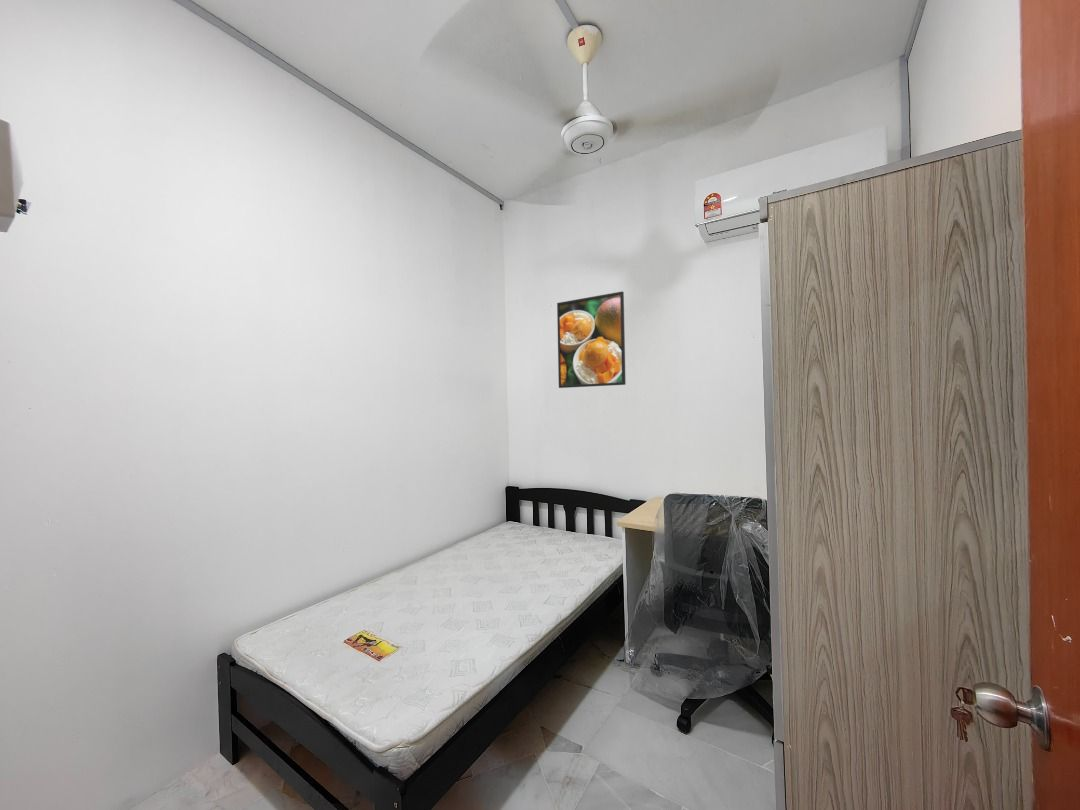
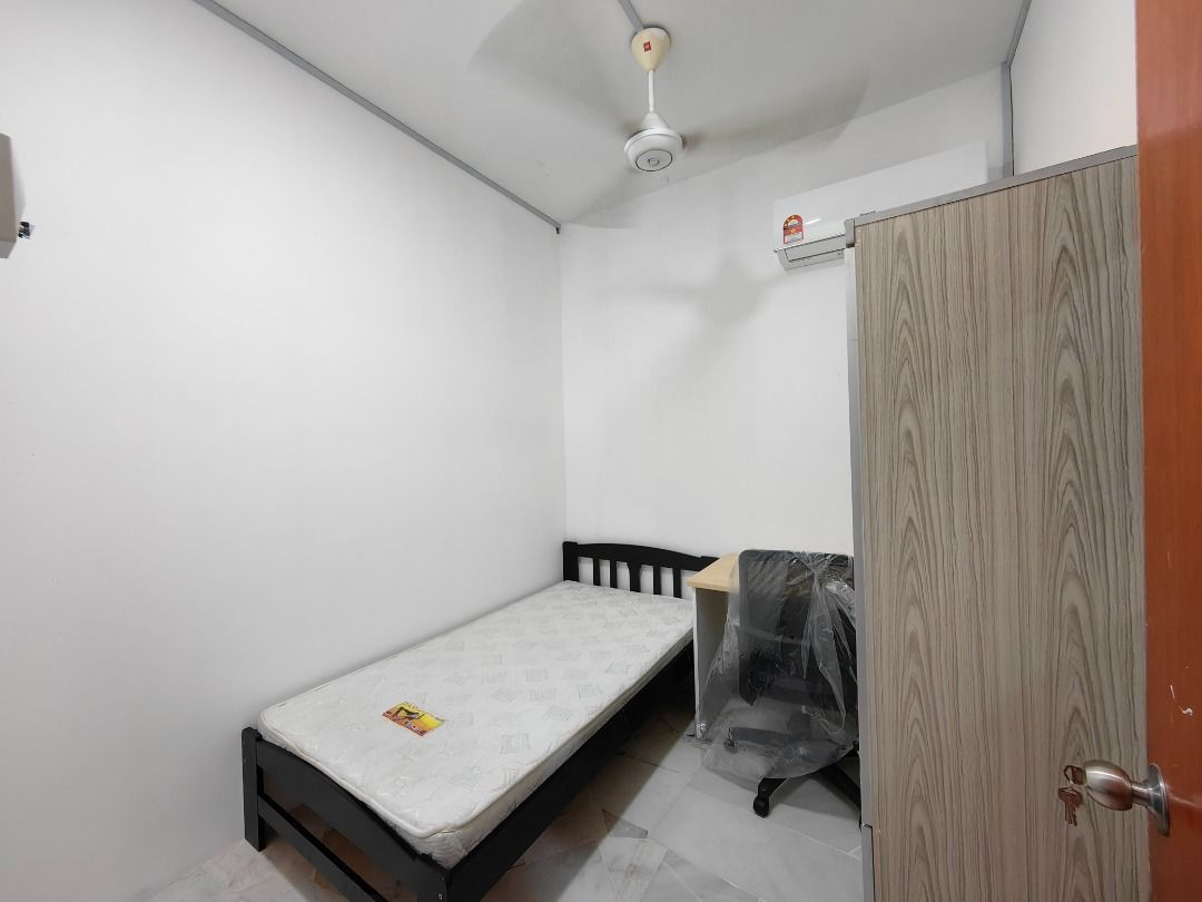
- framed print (589, 341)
